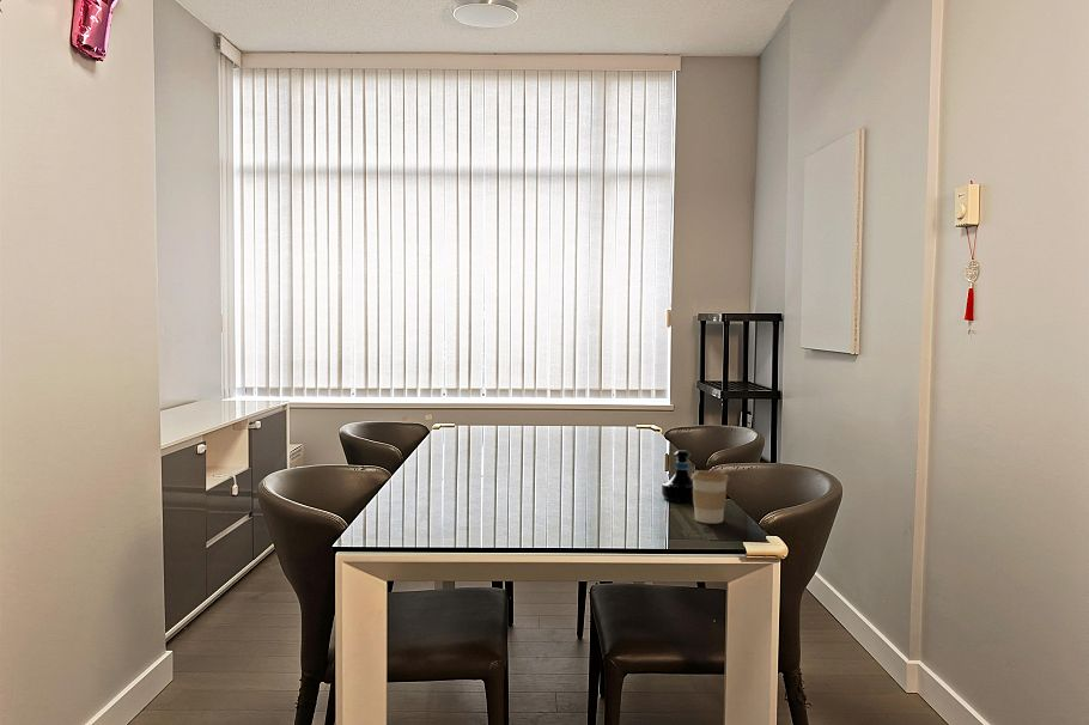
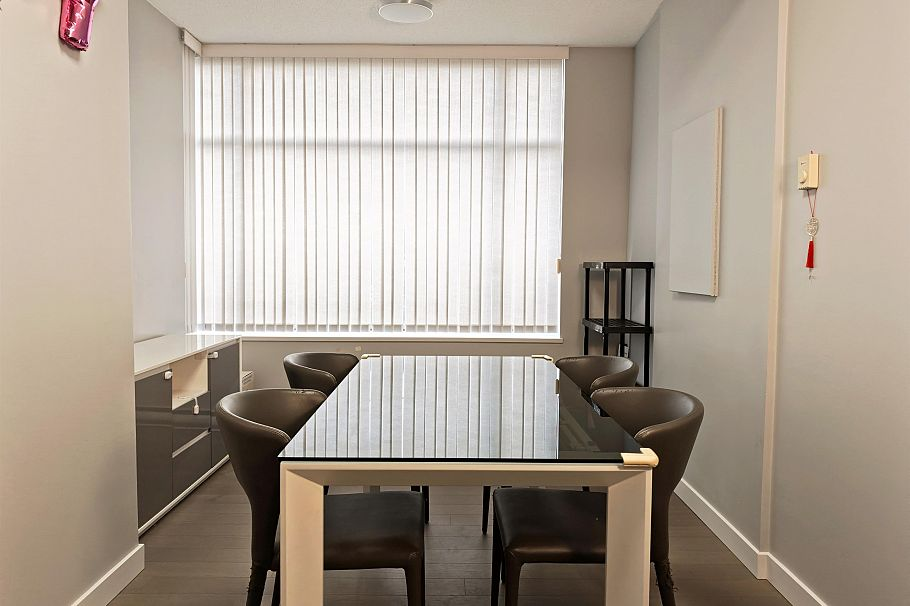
- coffee cup (708, 494)
- tequila bottle (681, 474)
